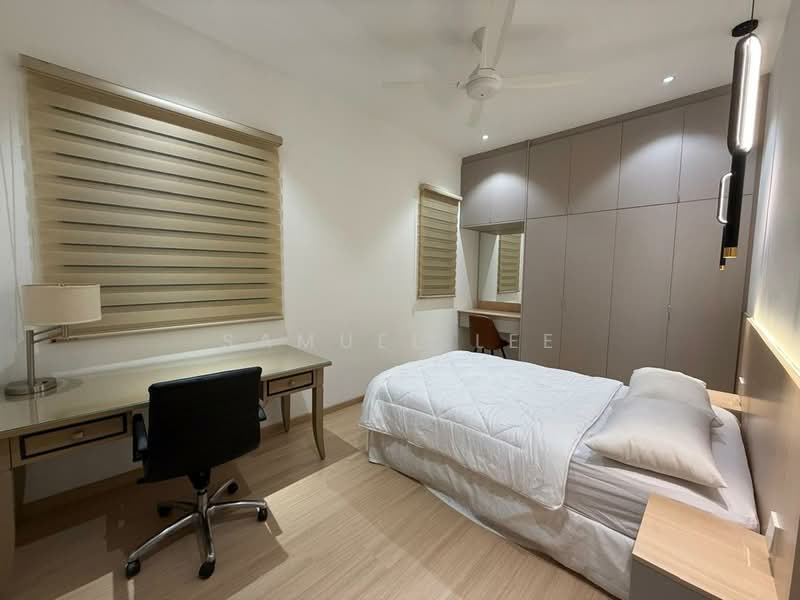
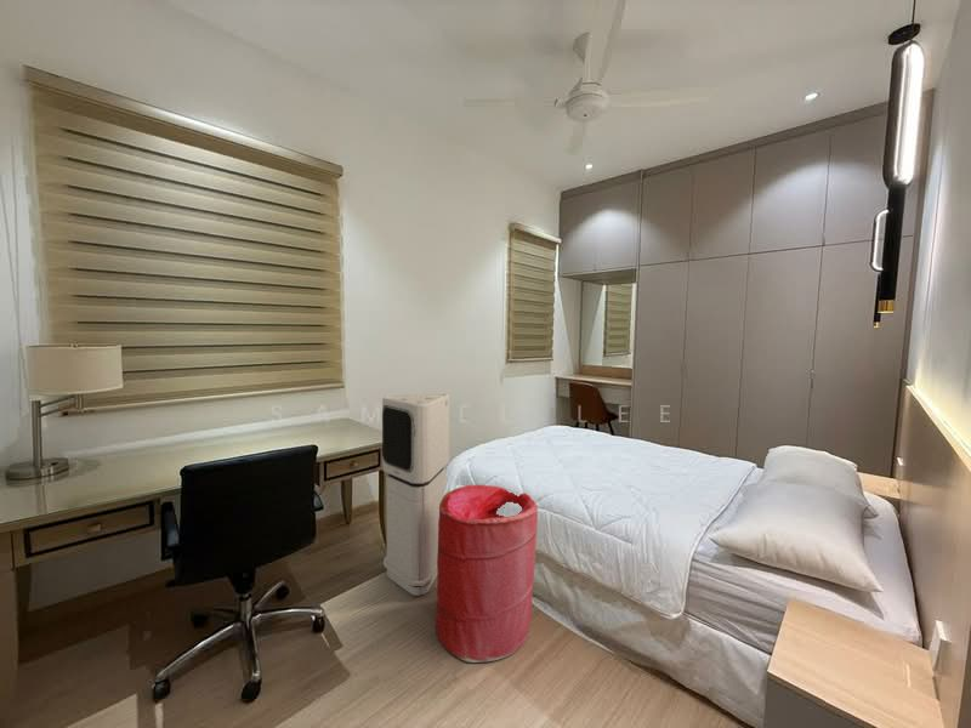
+ laundry hamper (487, 561)
+ air purifier (422, 487)
